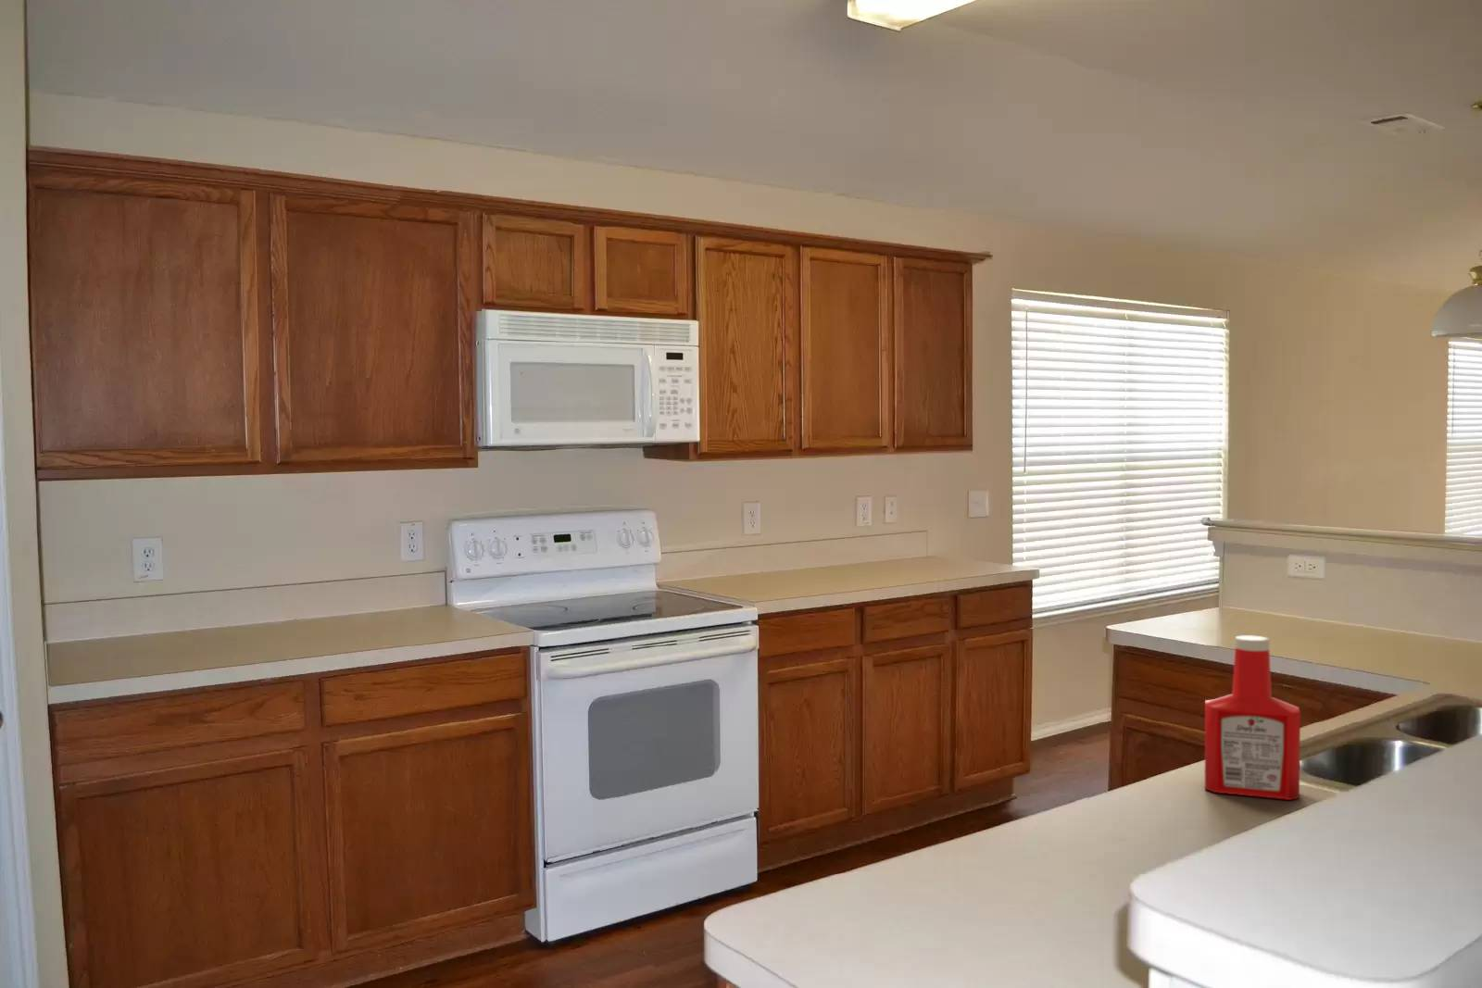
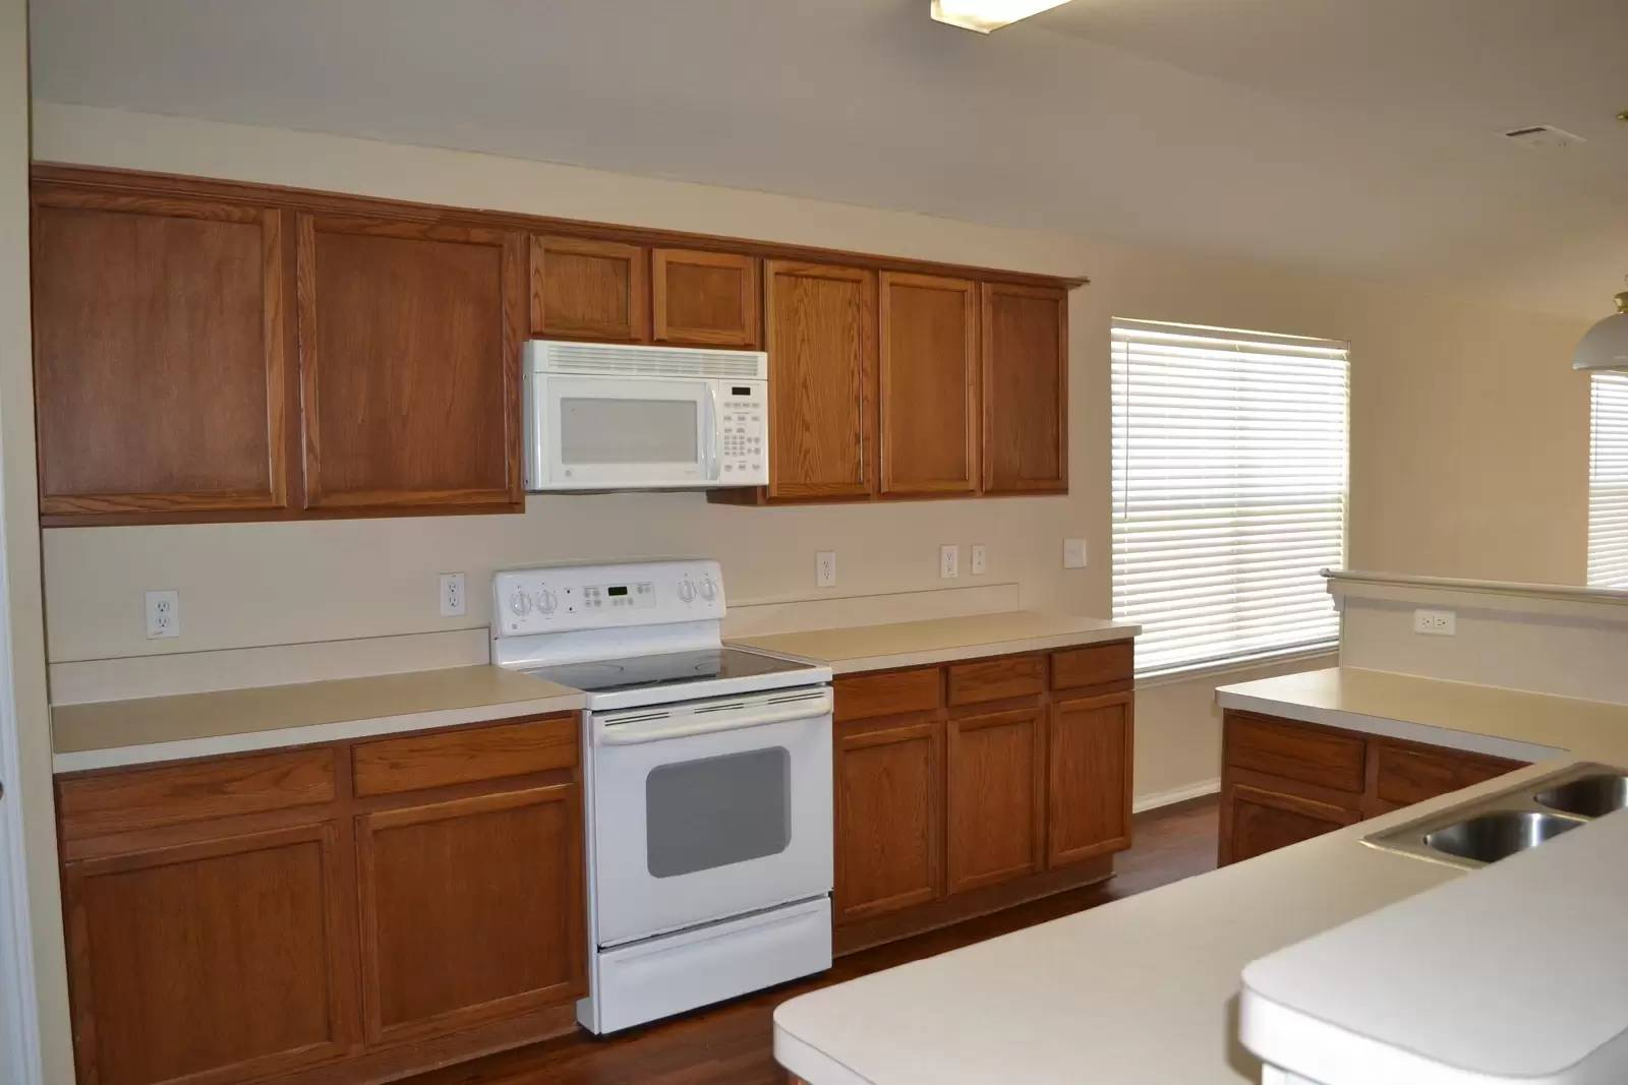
- soap bottle (1252, 713)
